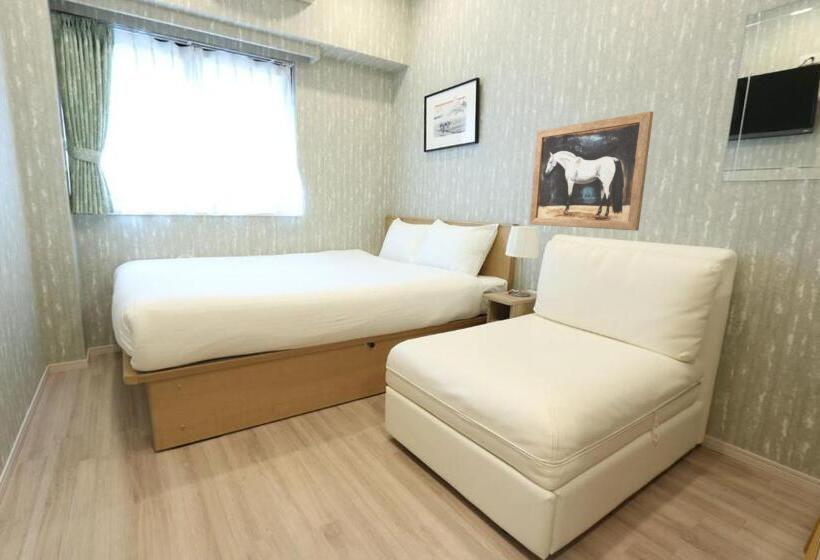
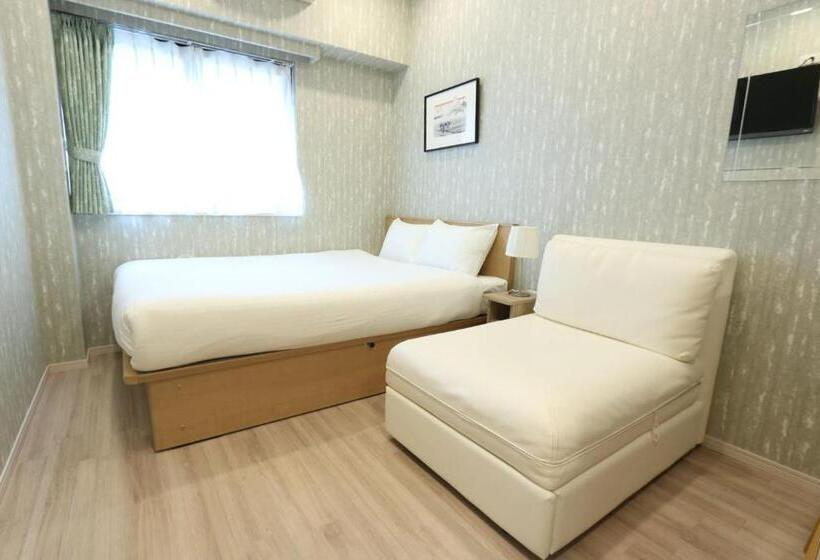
- wall art (582, 176)
